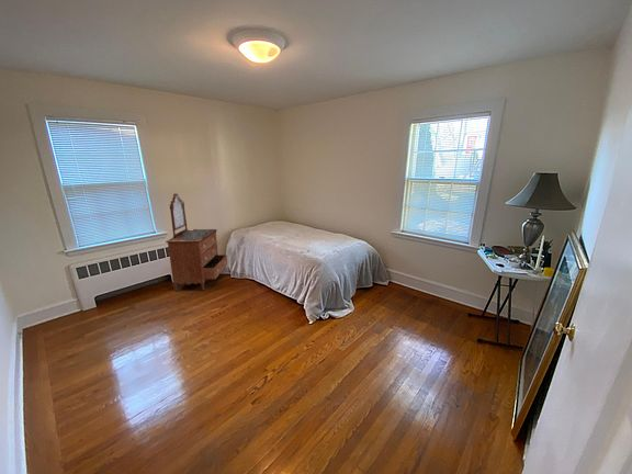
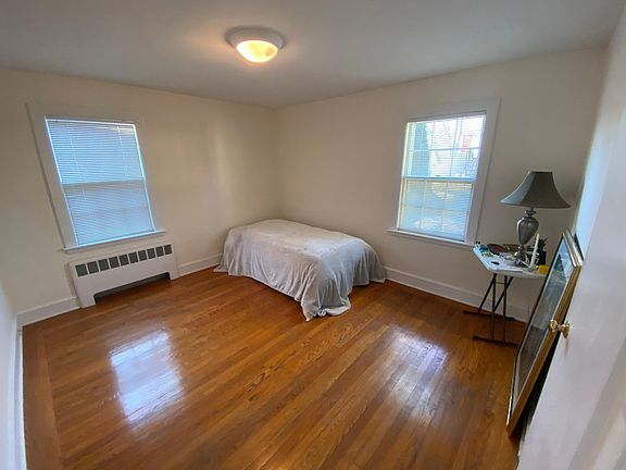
- dresser (196, 238)
